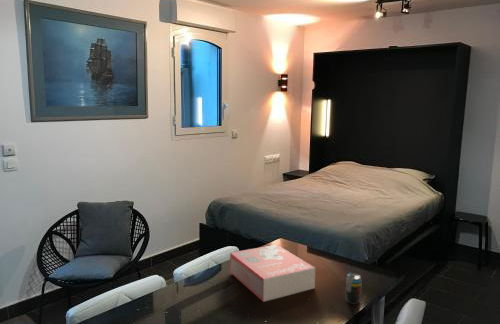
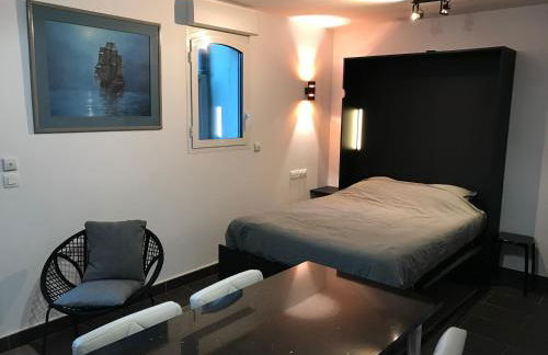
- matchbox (270, 270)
- beverage can (353, 286)
